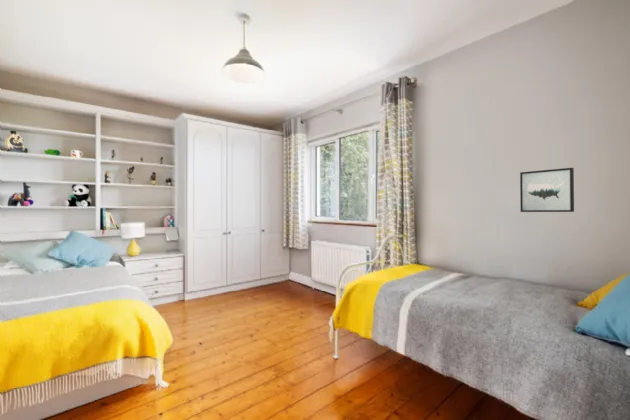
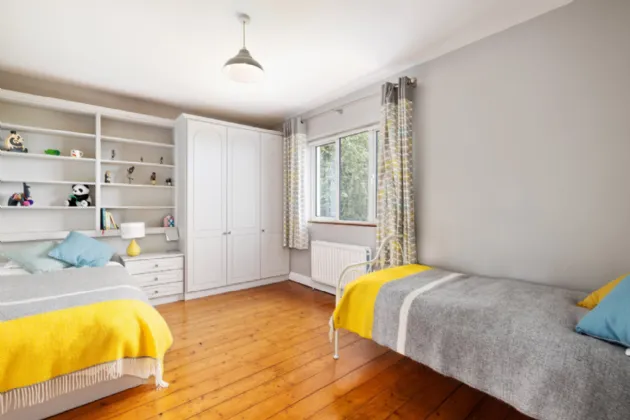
- wall art (545, 191)
